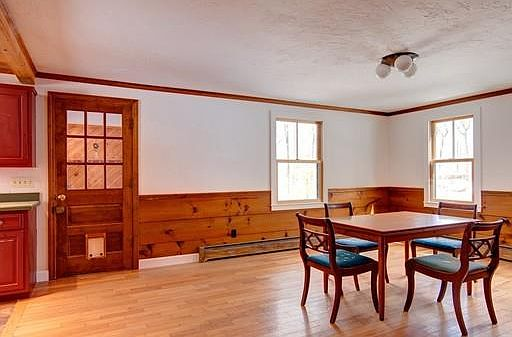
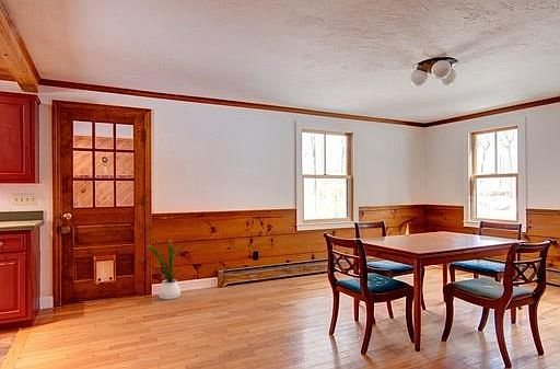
+ house plant (166, 265)
